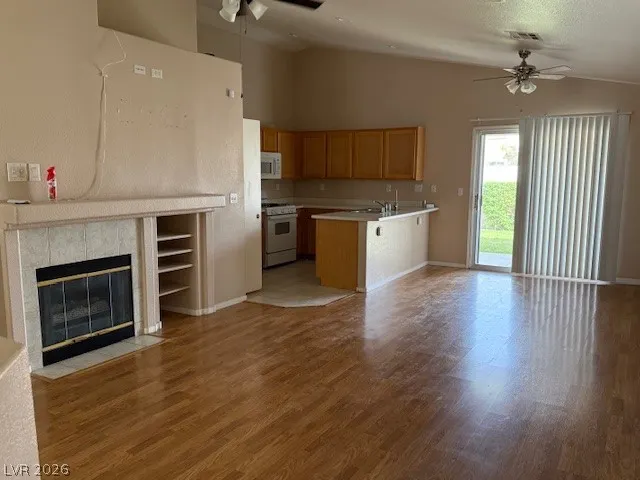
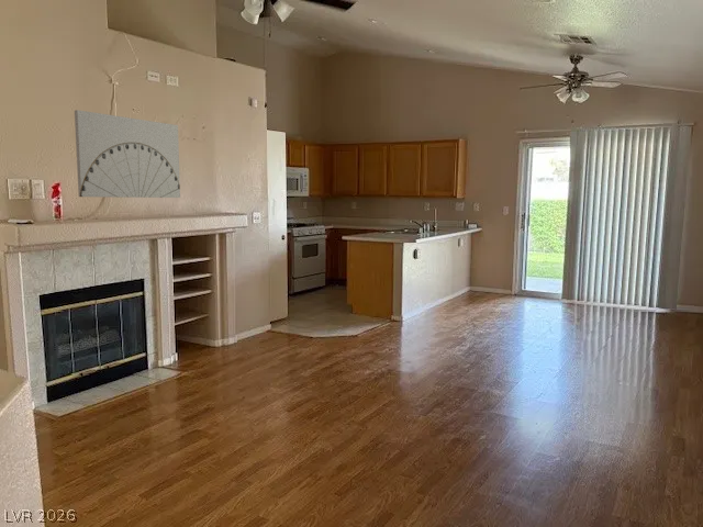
+ wall art (132, 158)
